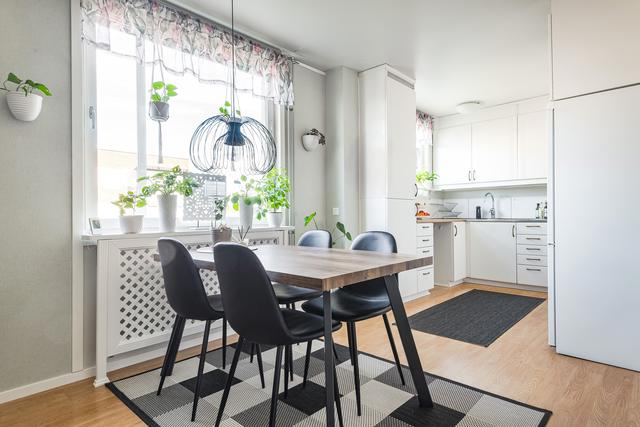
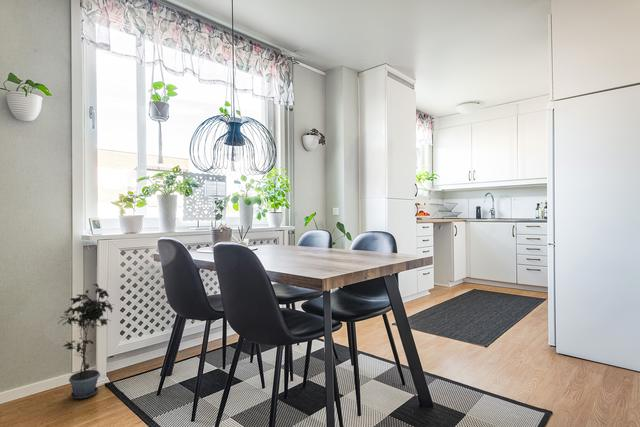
+ potted plant (86, 340)
